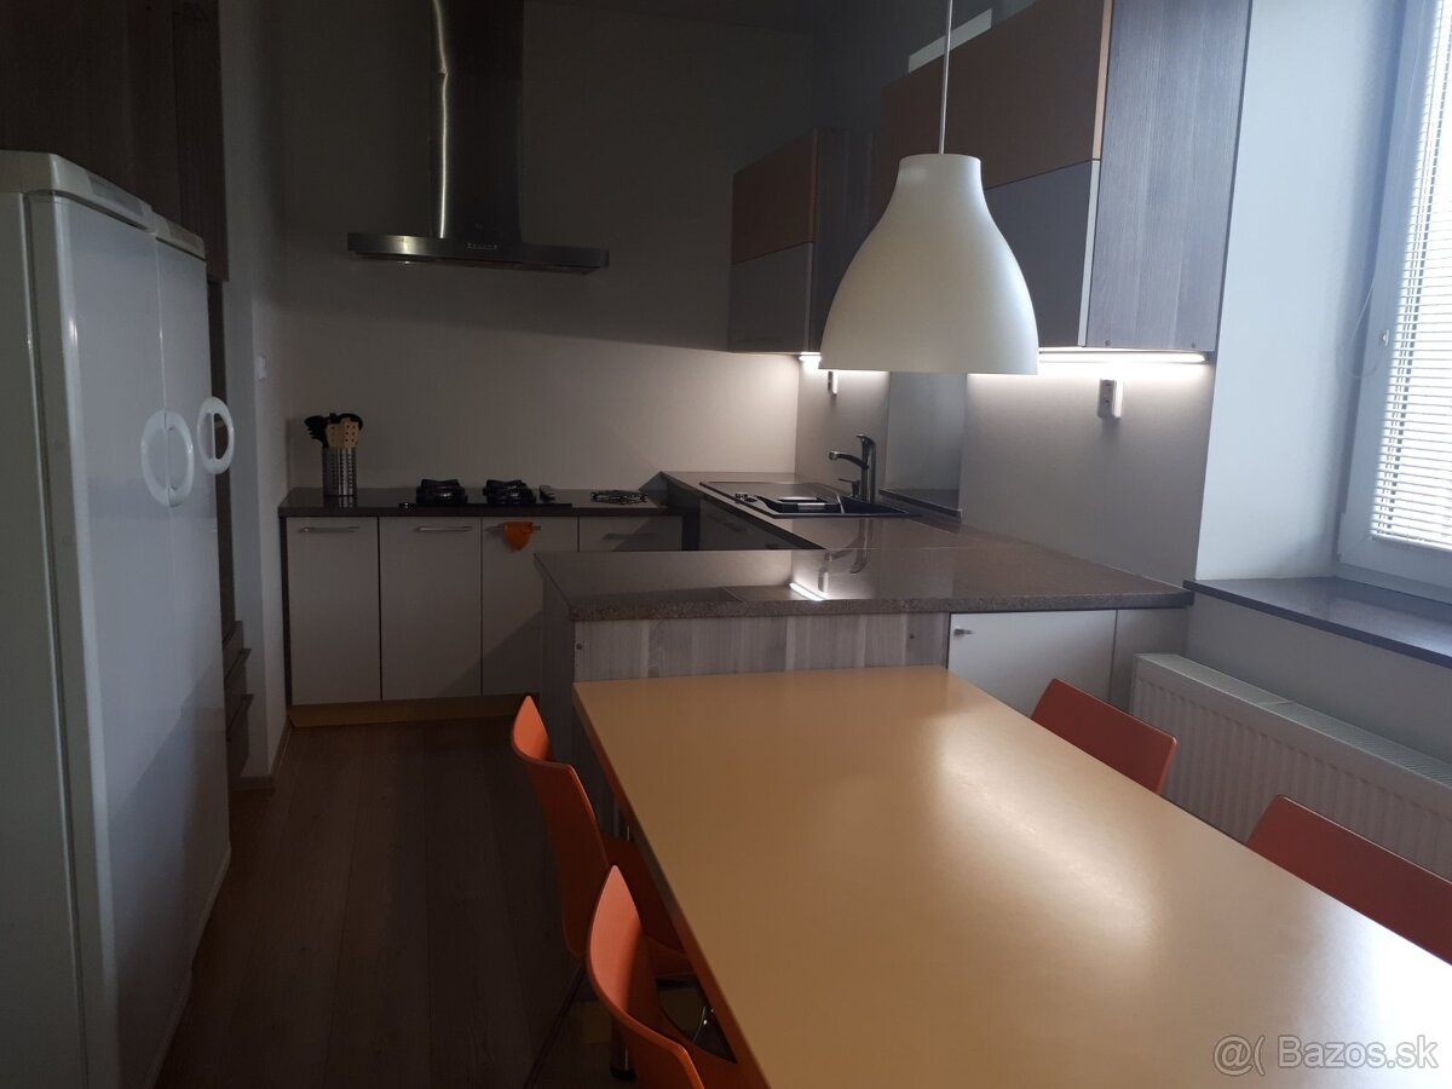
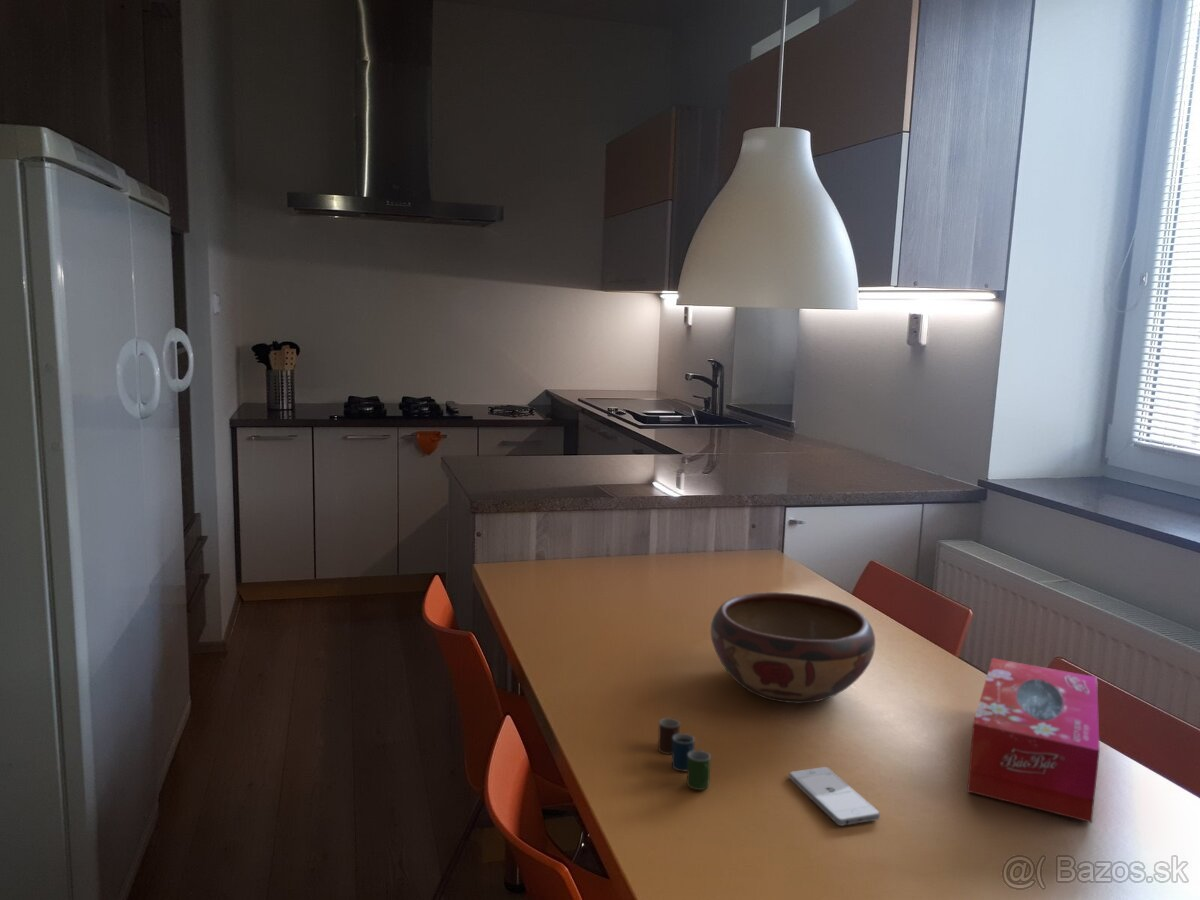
+ decorative bowl (790, 650)
+ smartphone (832, 794)
+ tissue box (1036, 730)
+ cup (685, 744)
